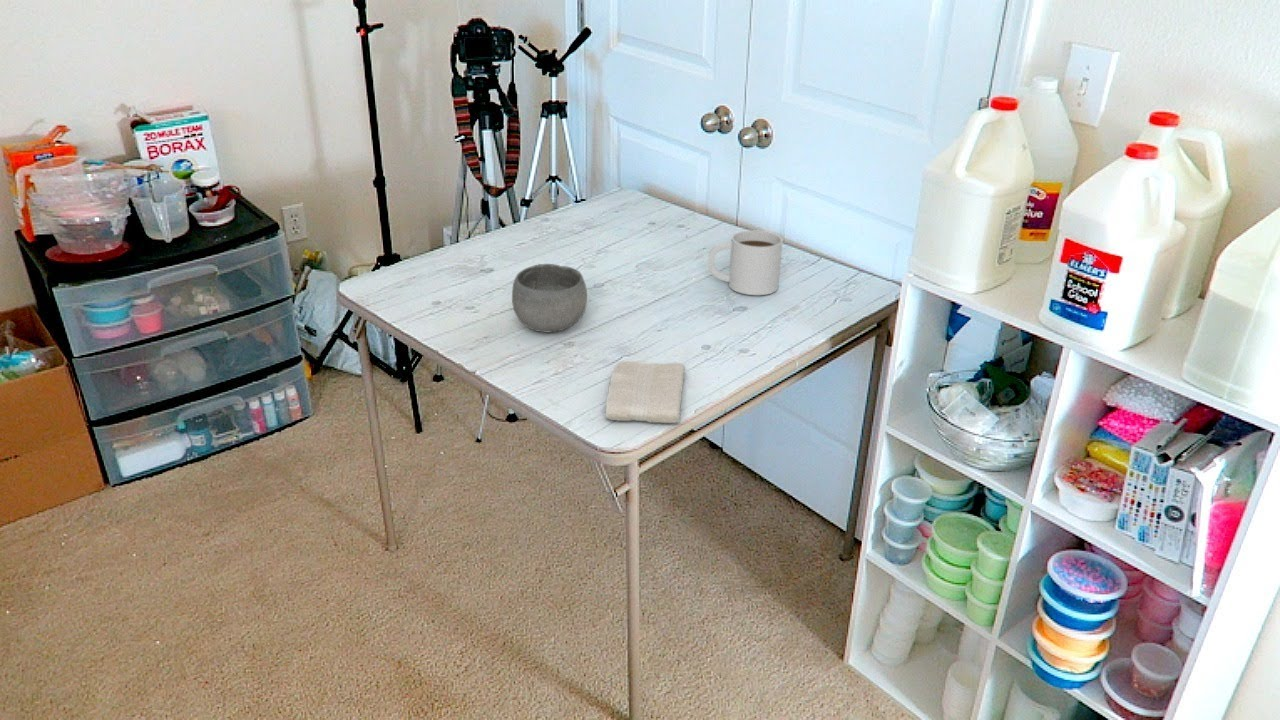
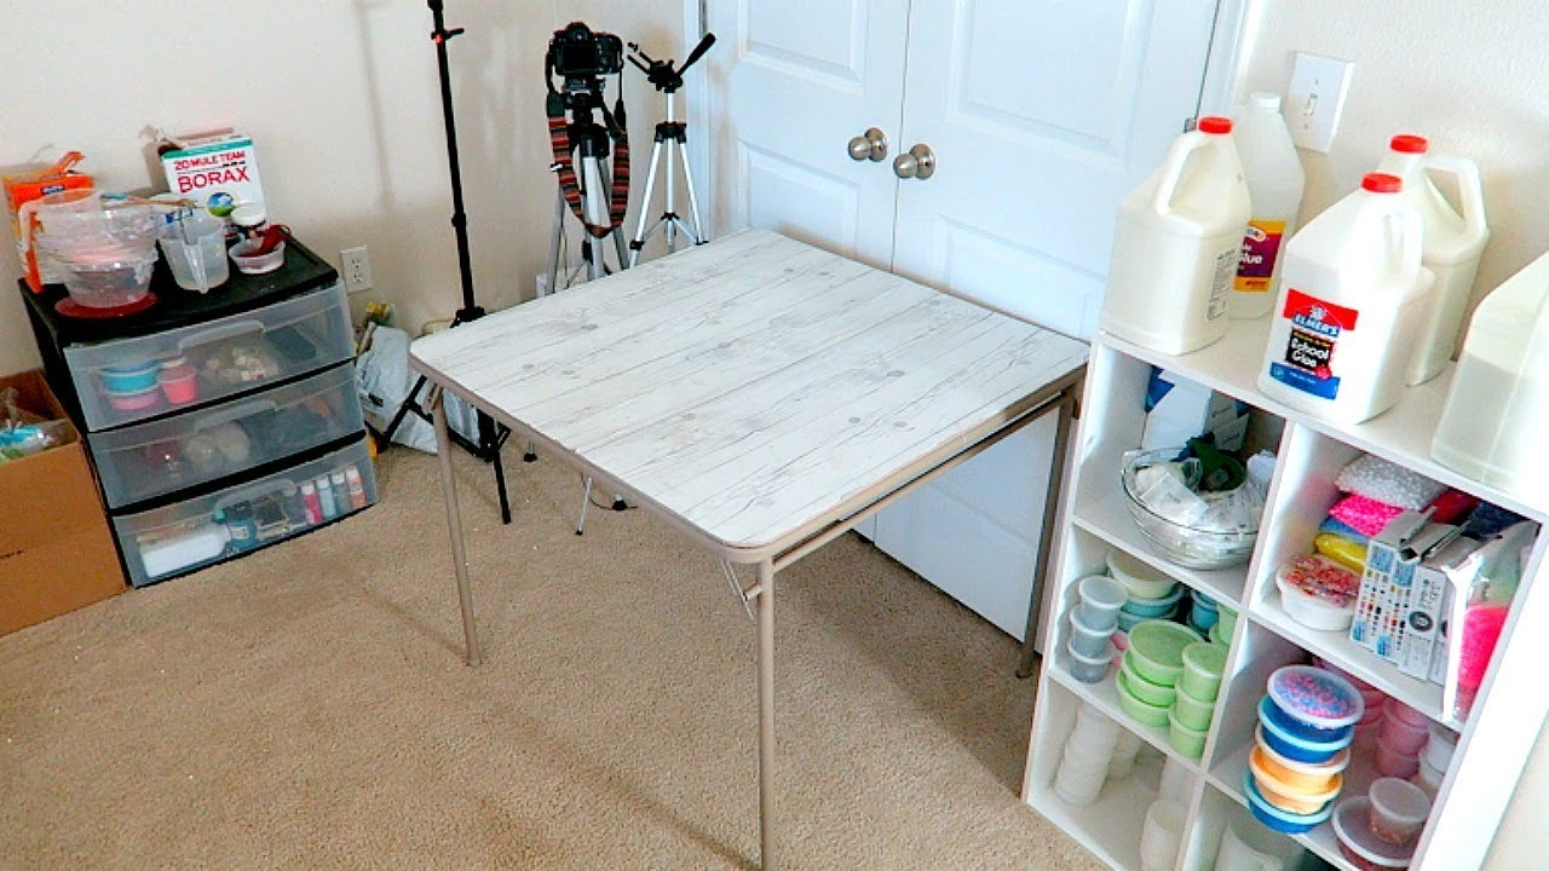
- mug (744, 261)
- washcloth (646, 389)
- bowl (549, 300)
